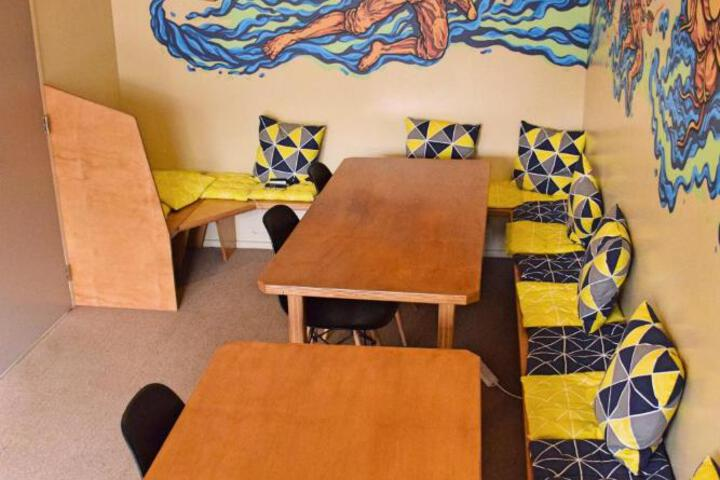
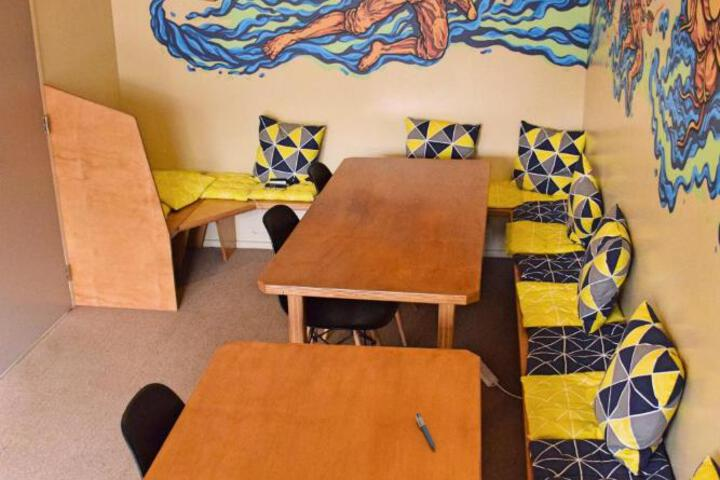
+ pen (424, 429)
